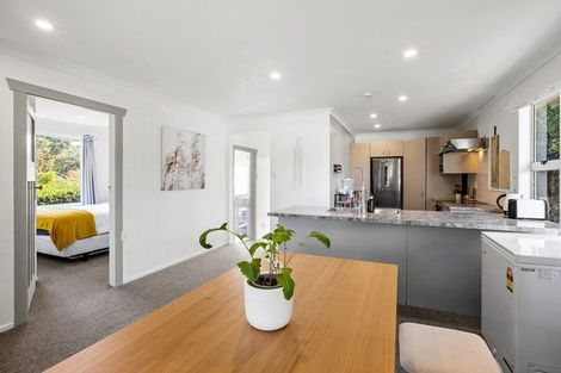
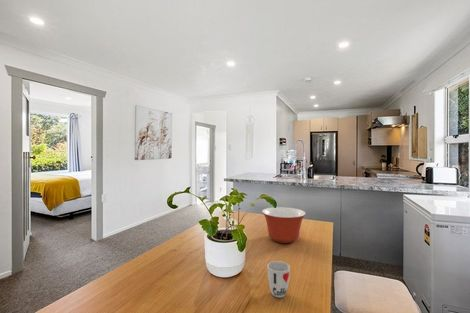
+ cup (278, 279)
+ mixing bowl (283, 225)
